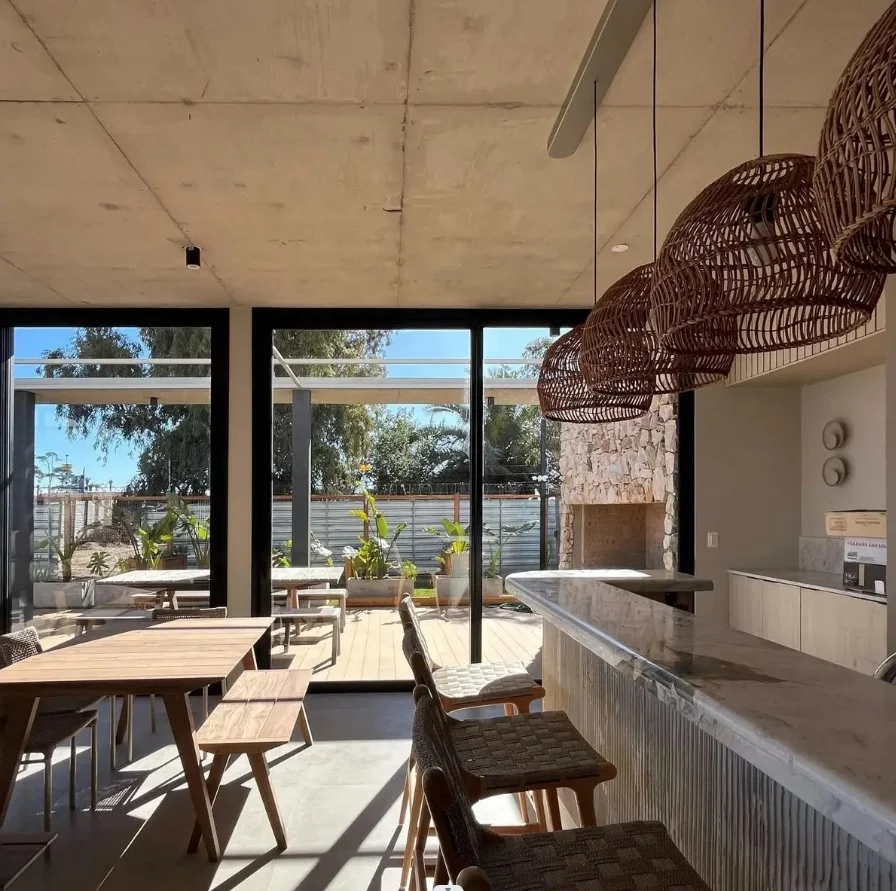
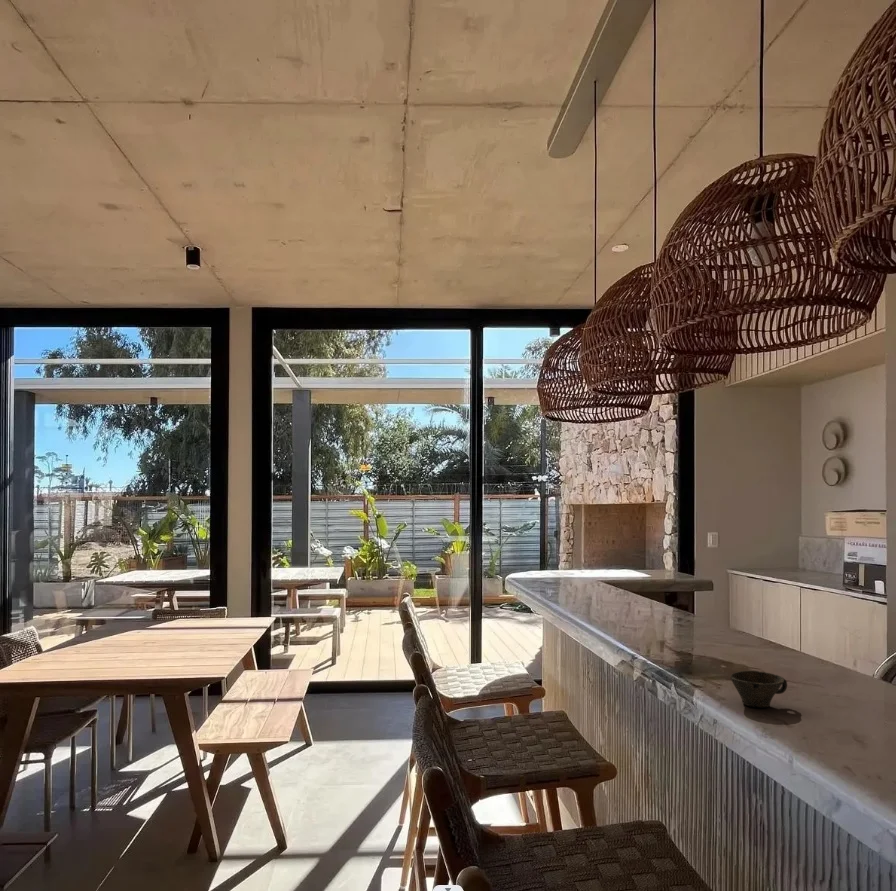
+ cup (760, 690)
